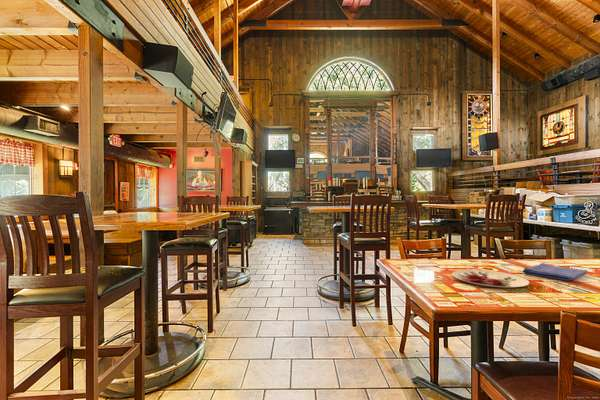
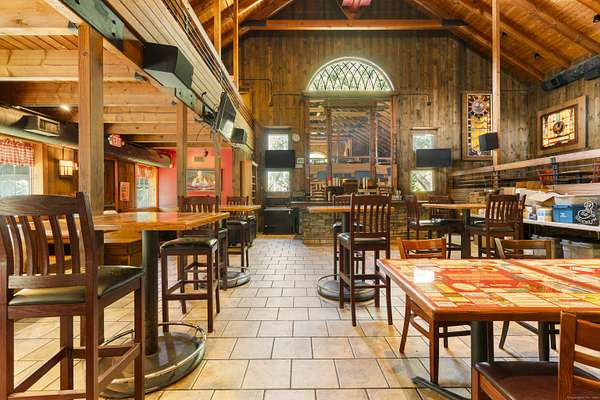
- plate (488, 277)
- dish towel (554, 270)
